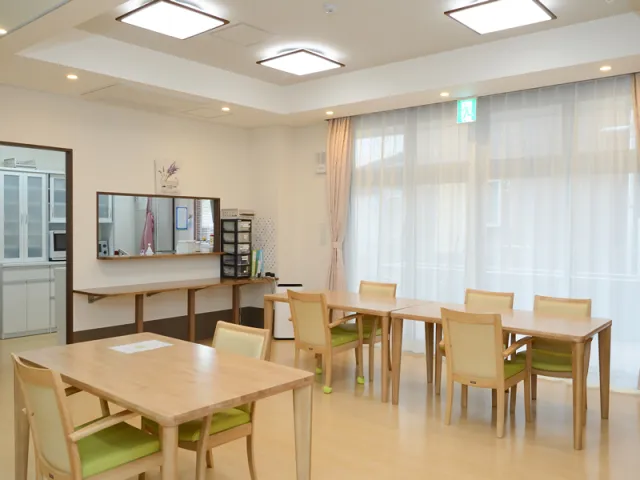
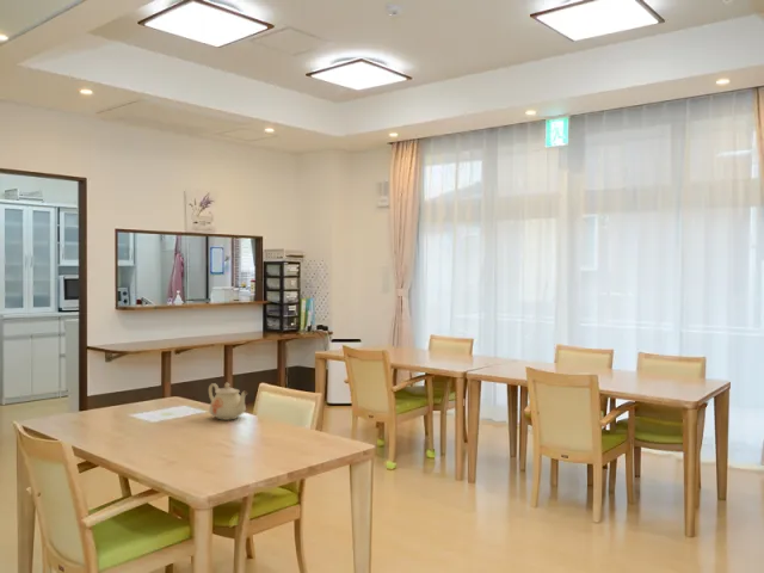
+ teapot (227, 399)
